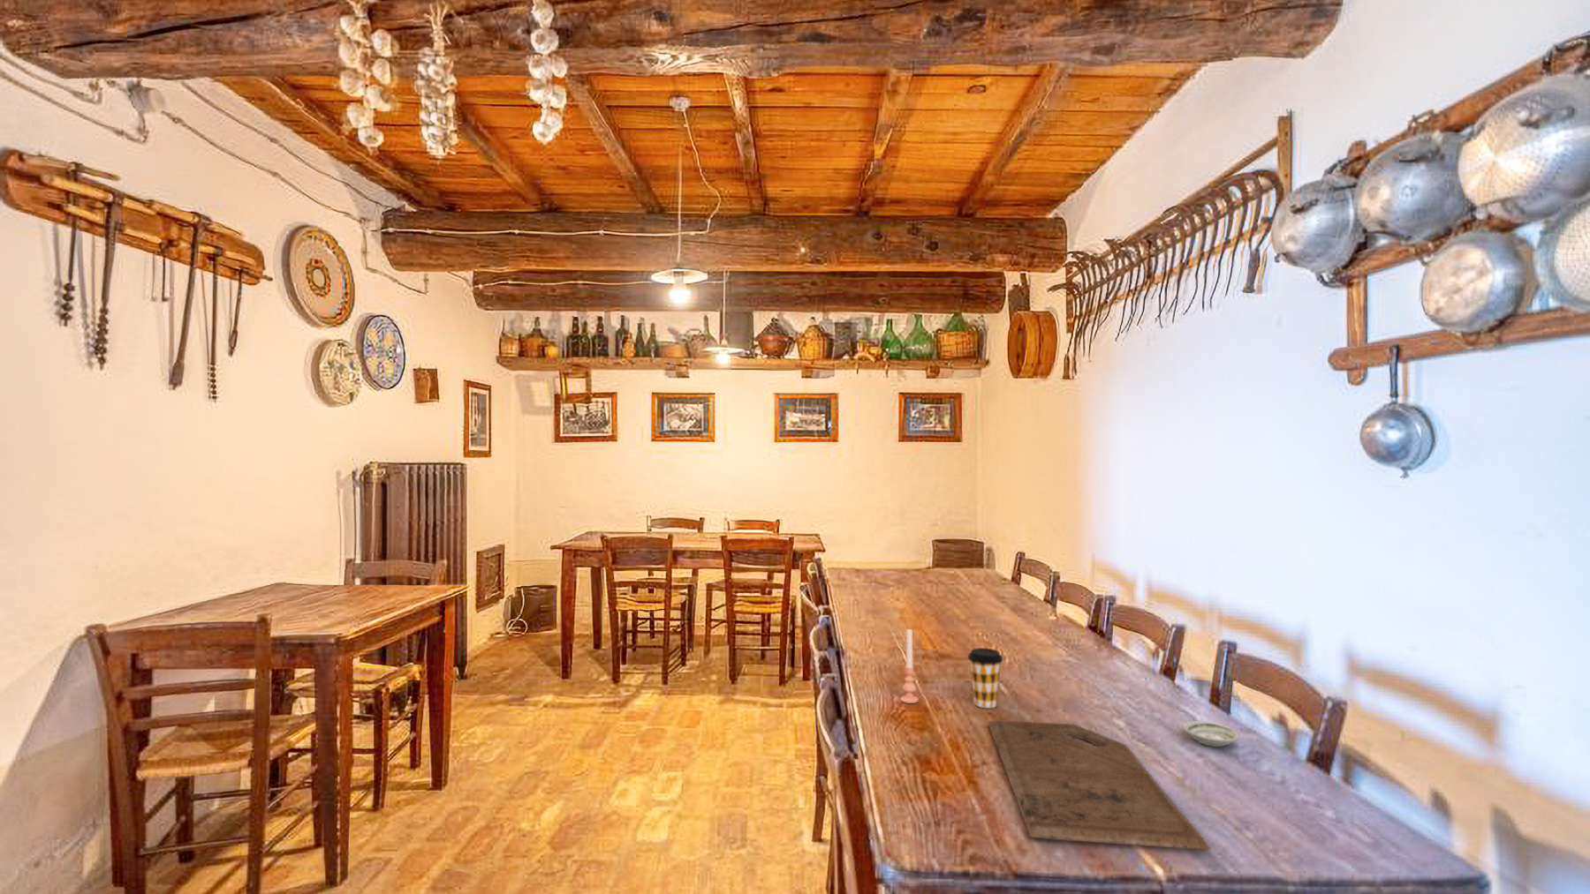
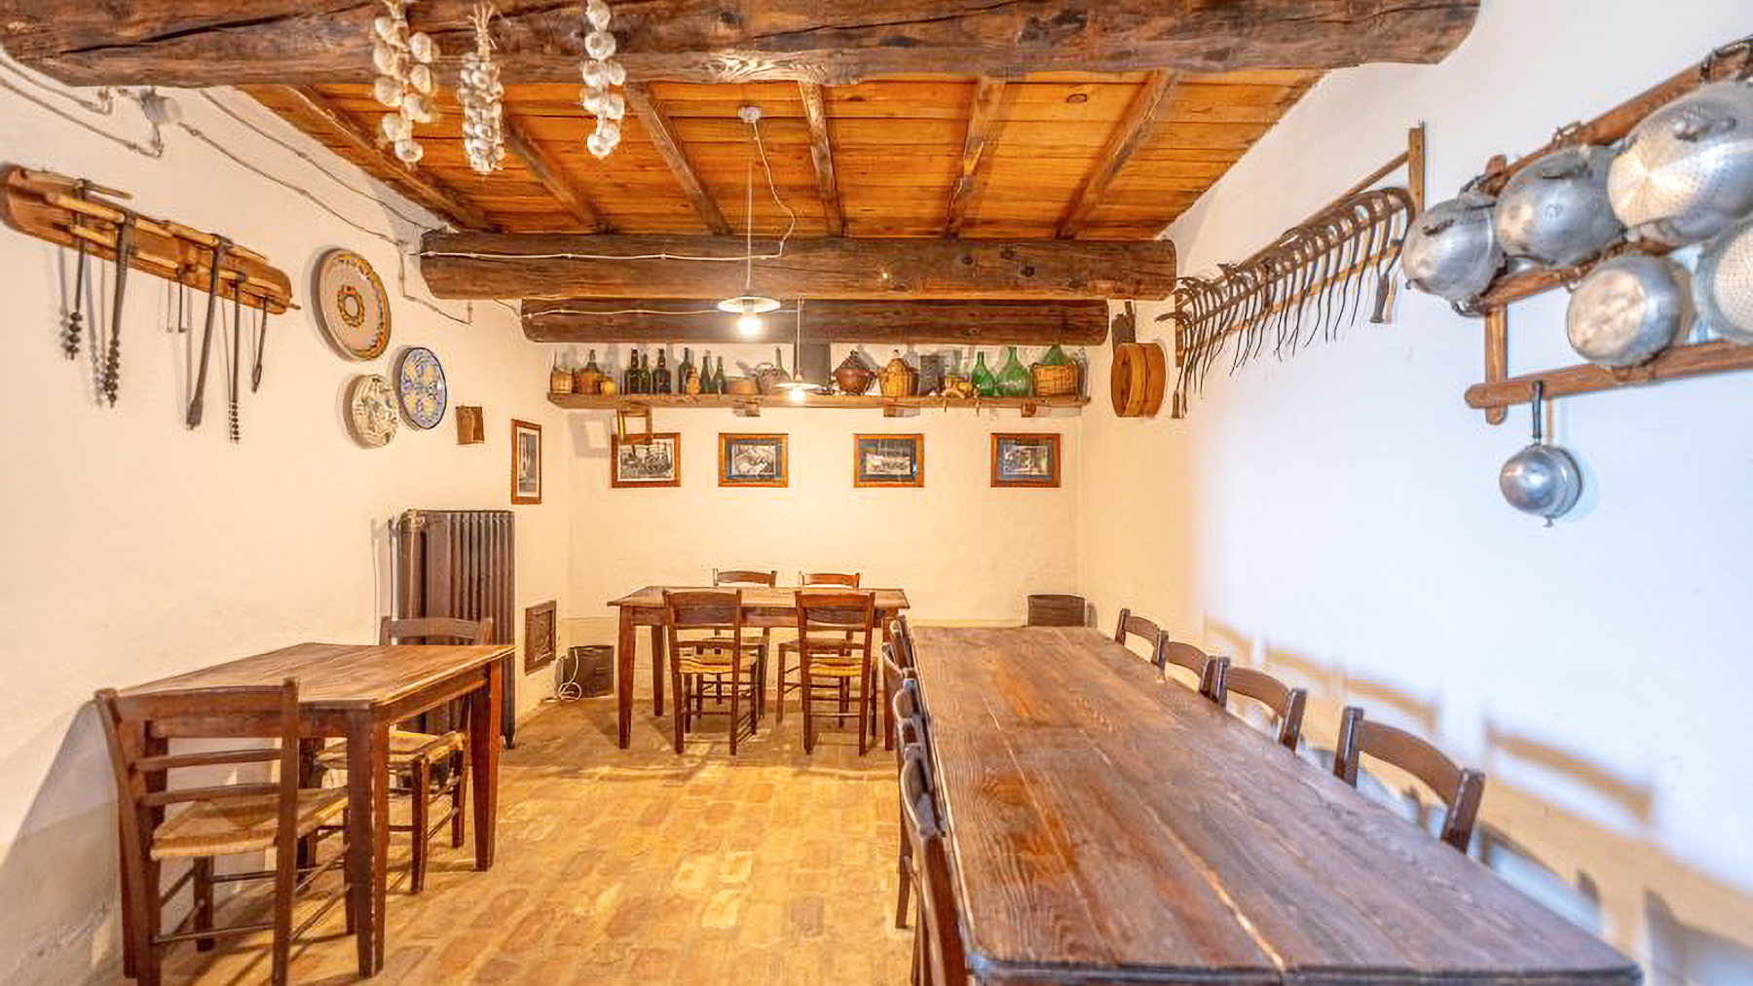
- saucer (1210, 735)
- candle (909, 665)
- cutting board (1078, 773)
- coffee cup (985, 678)
